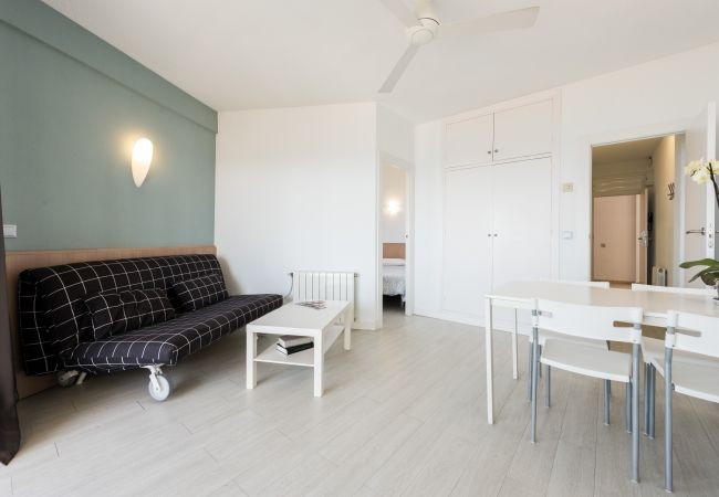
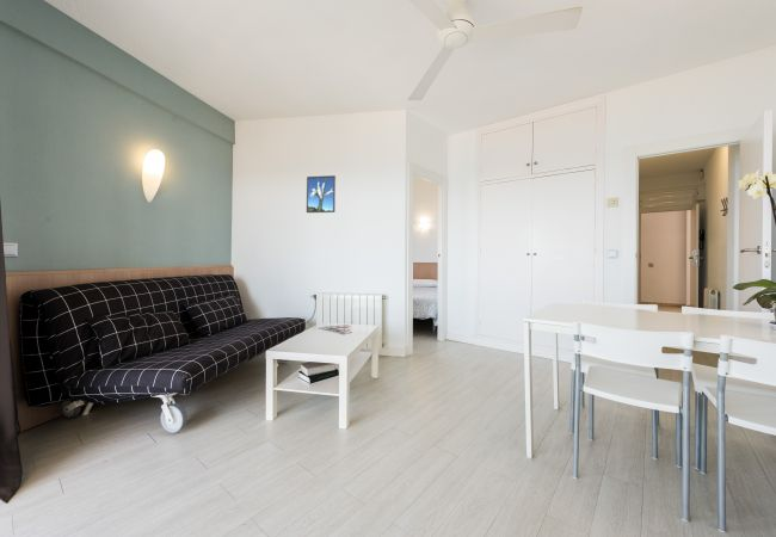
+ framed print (320, 193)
